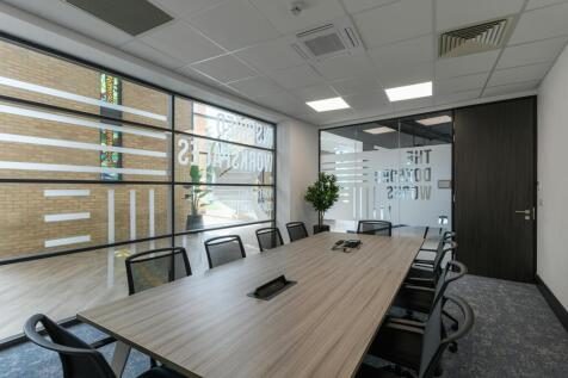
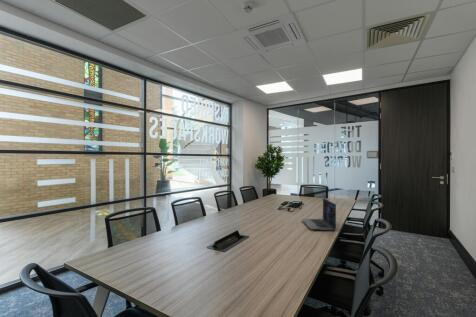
+ laptop (323, 213)
